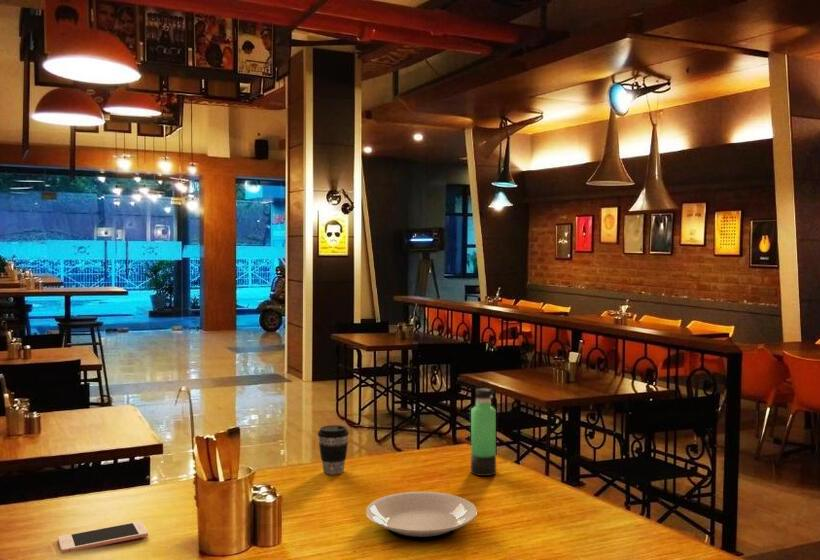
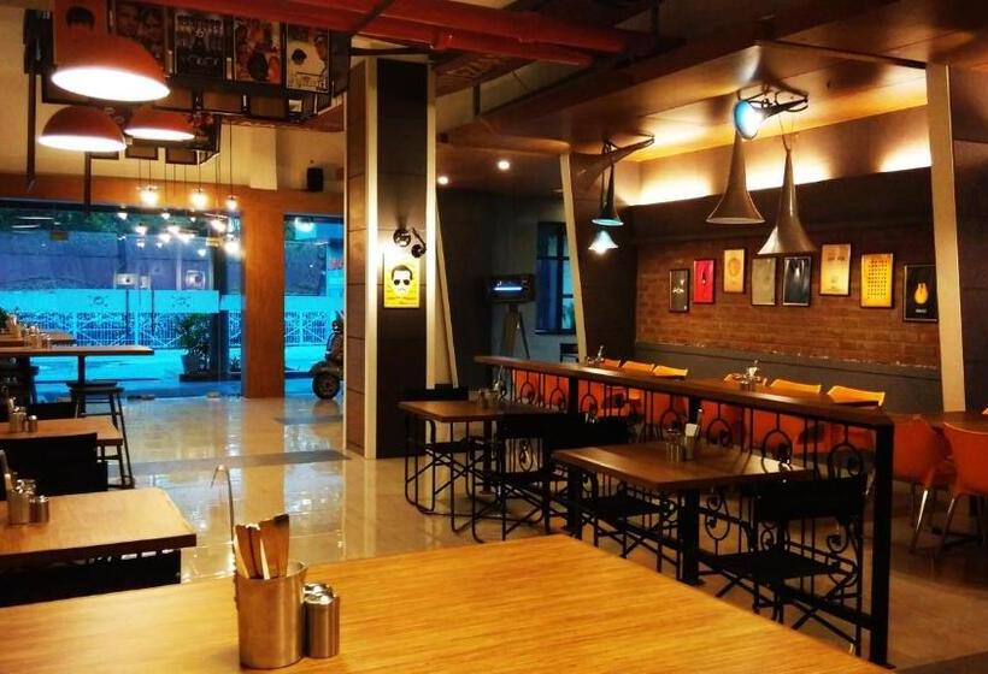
- plate (421, 518)
- thermos bottle (483, 426)
- coffee cup (333, 449)
- cell phone (103, 536)
